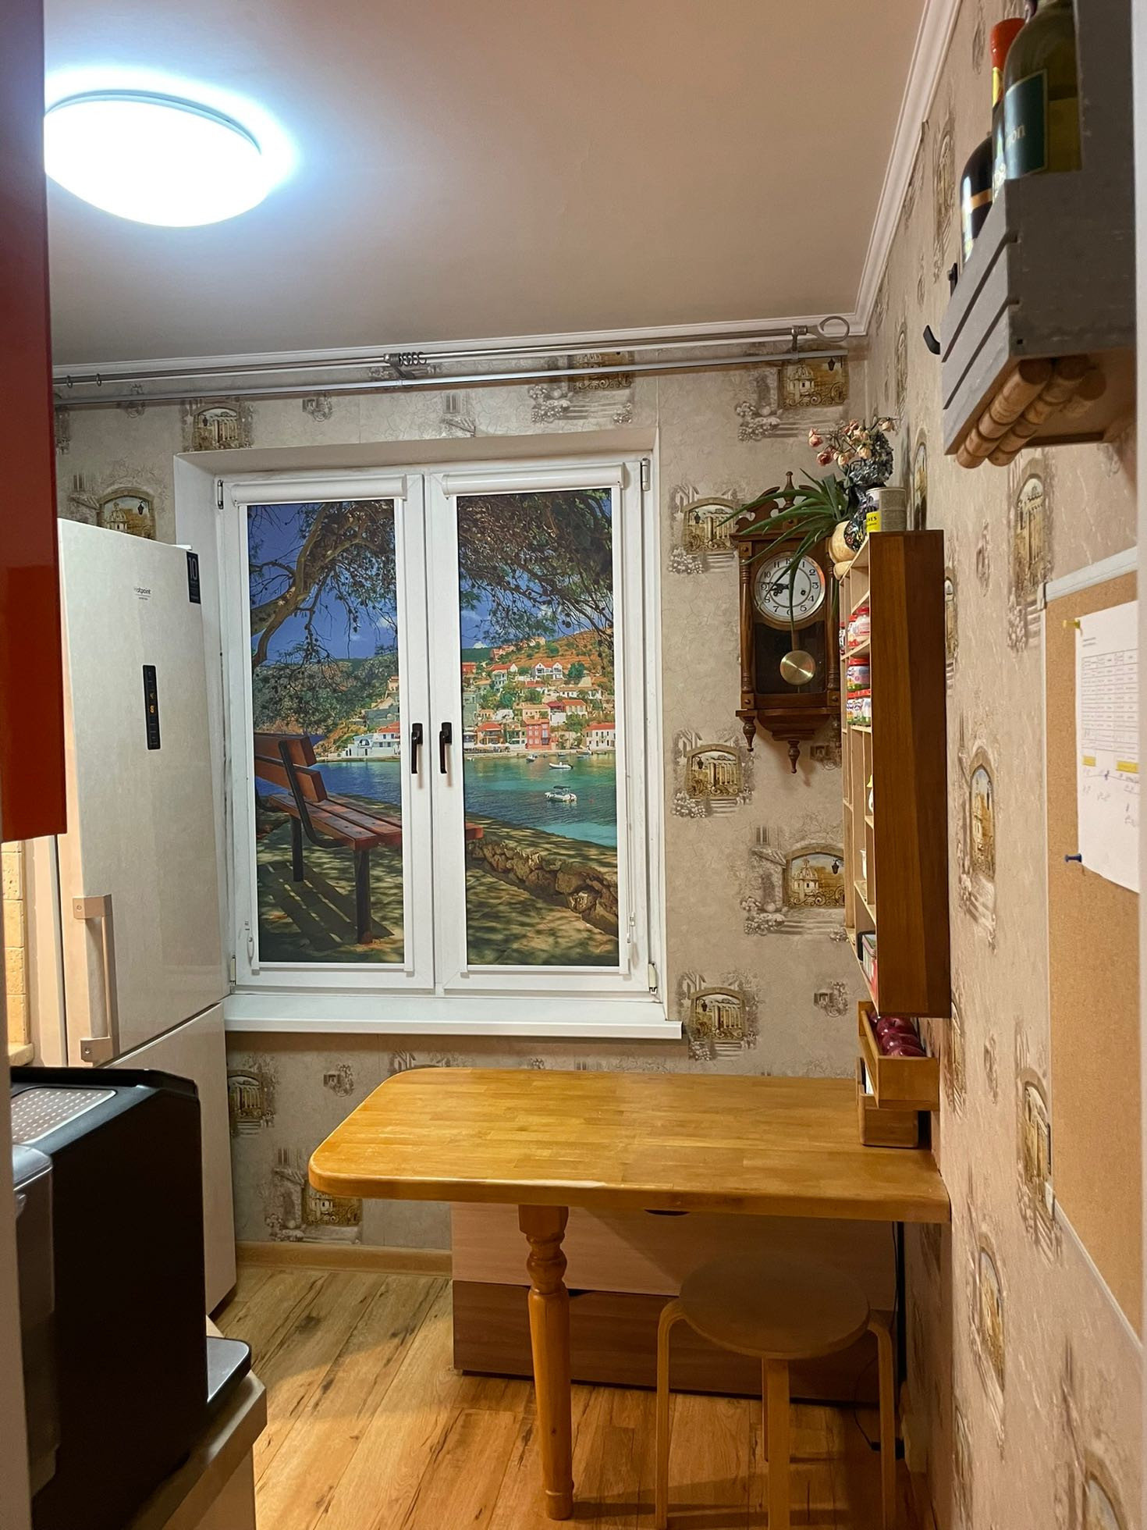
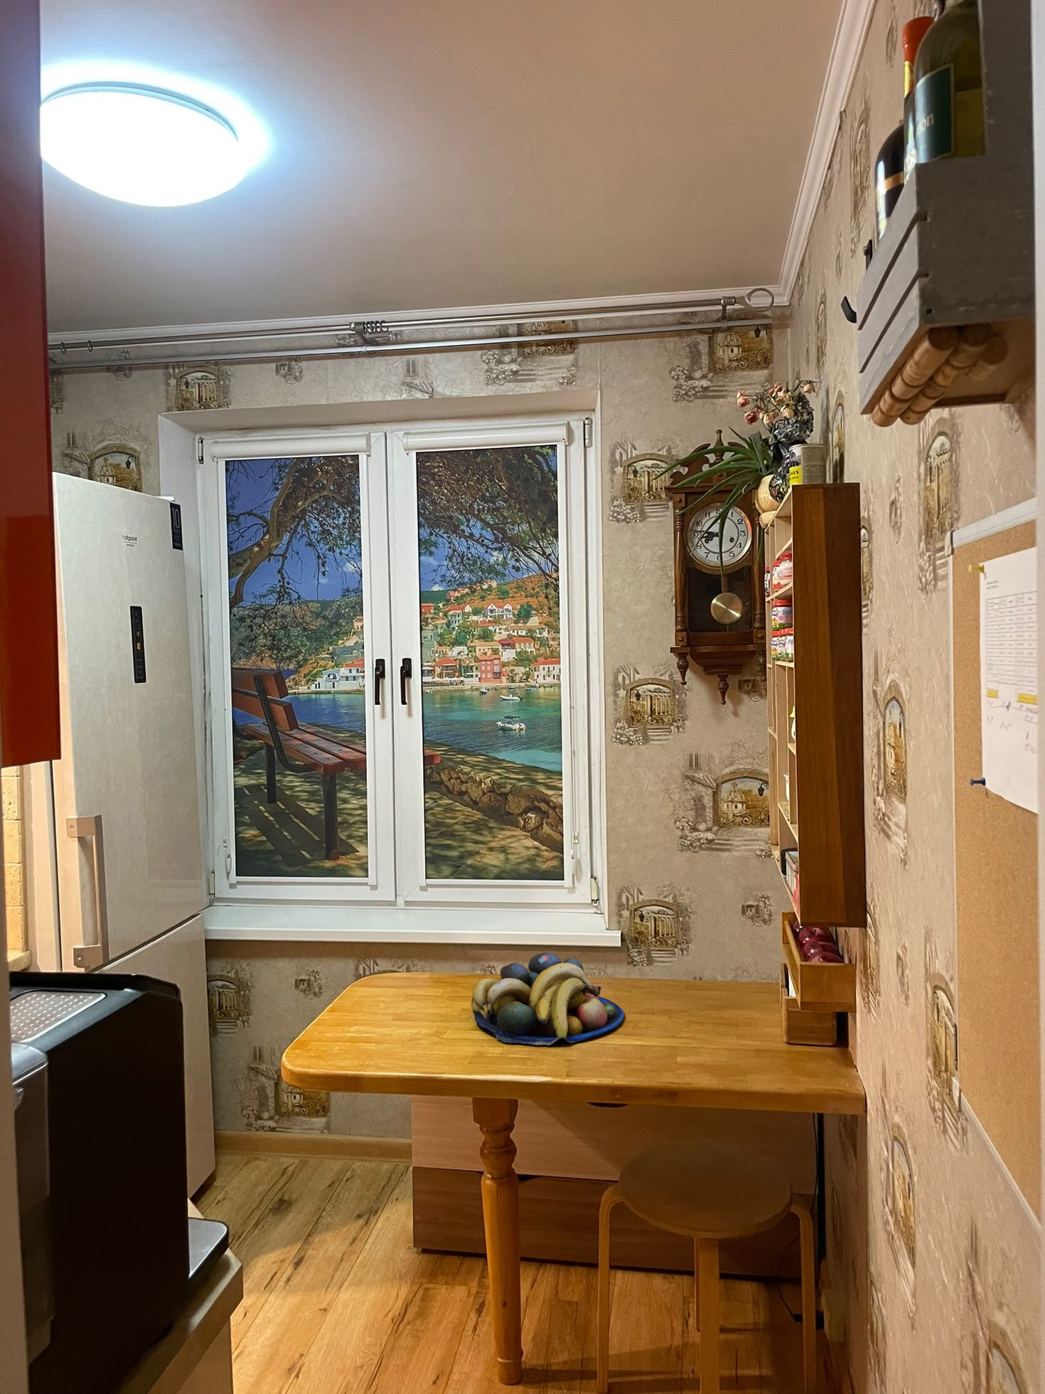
+ fruit bowl (549, 990)
